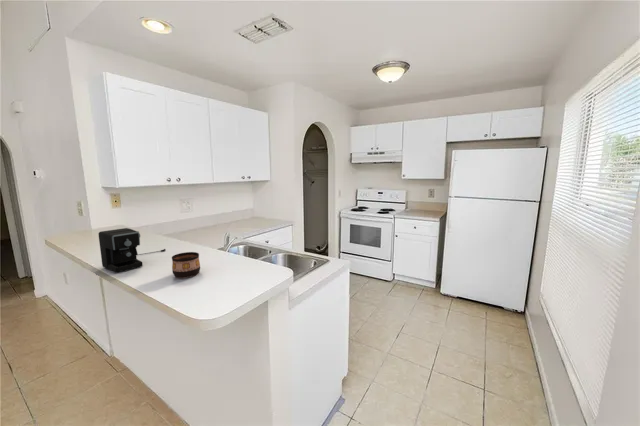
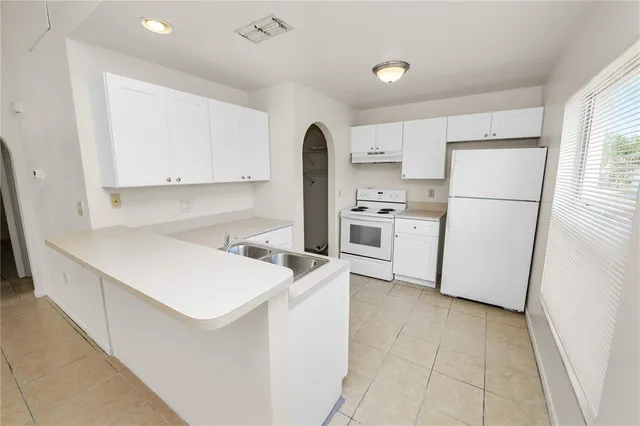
- cup (187, 264)
- coffee maker (139, 244)
